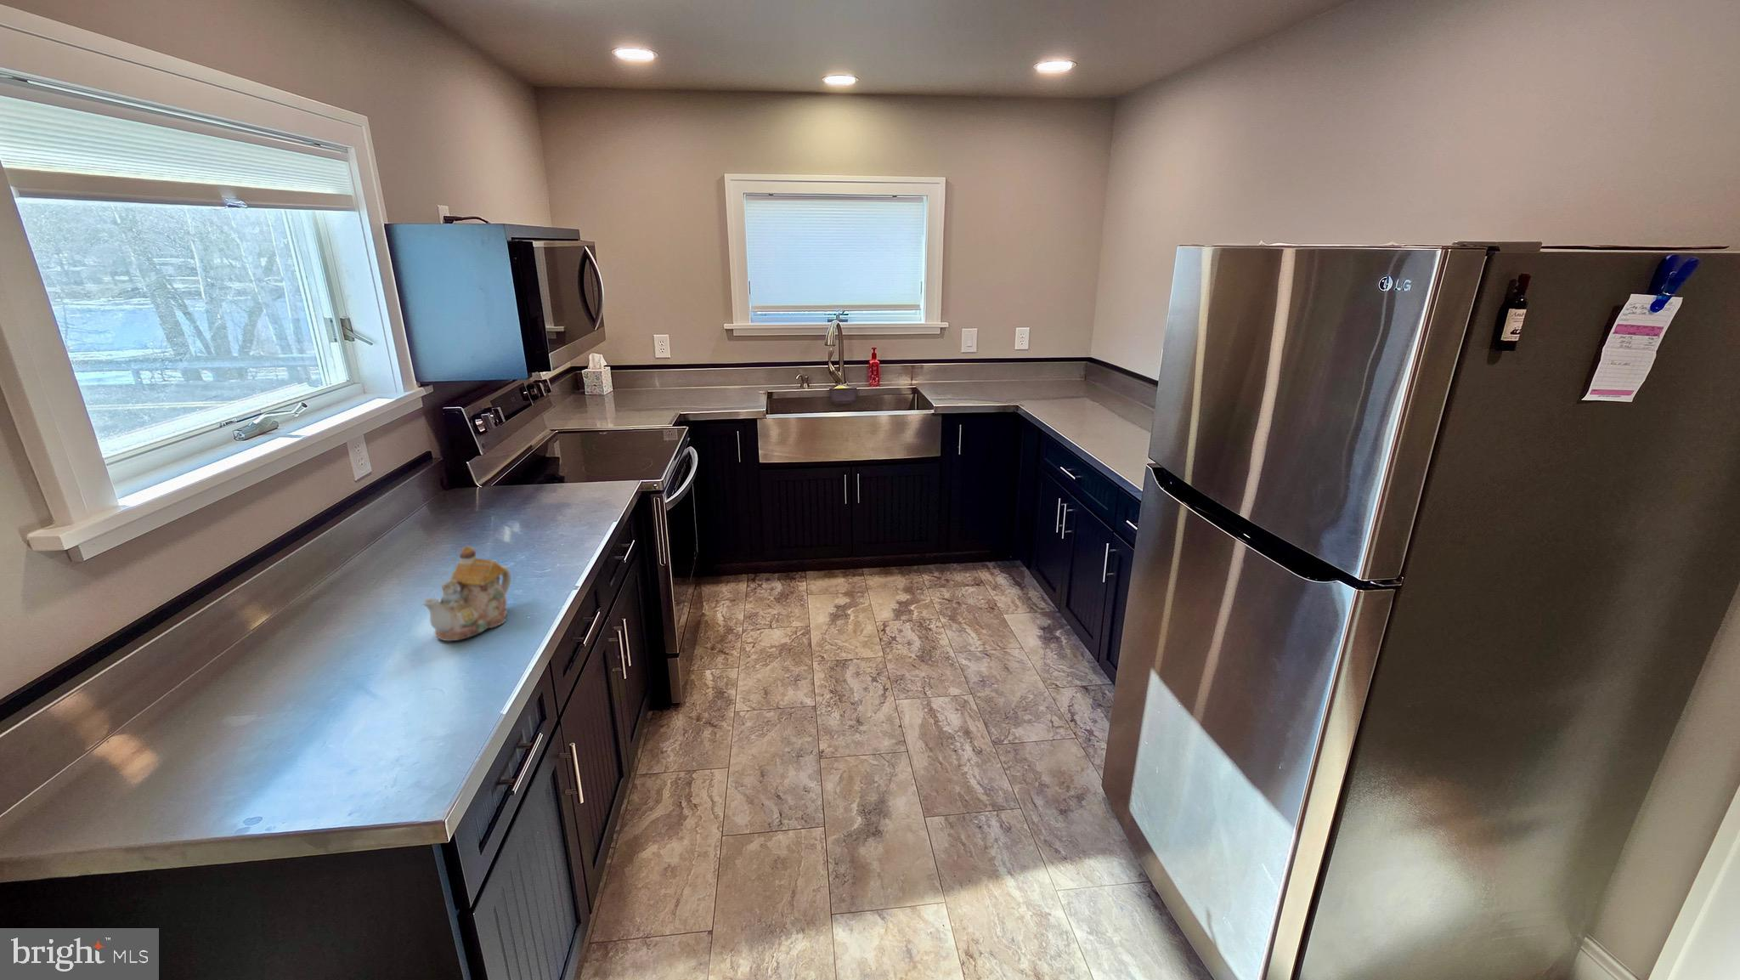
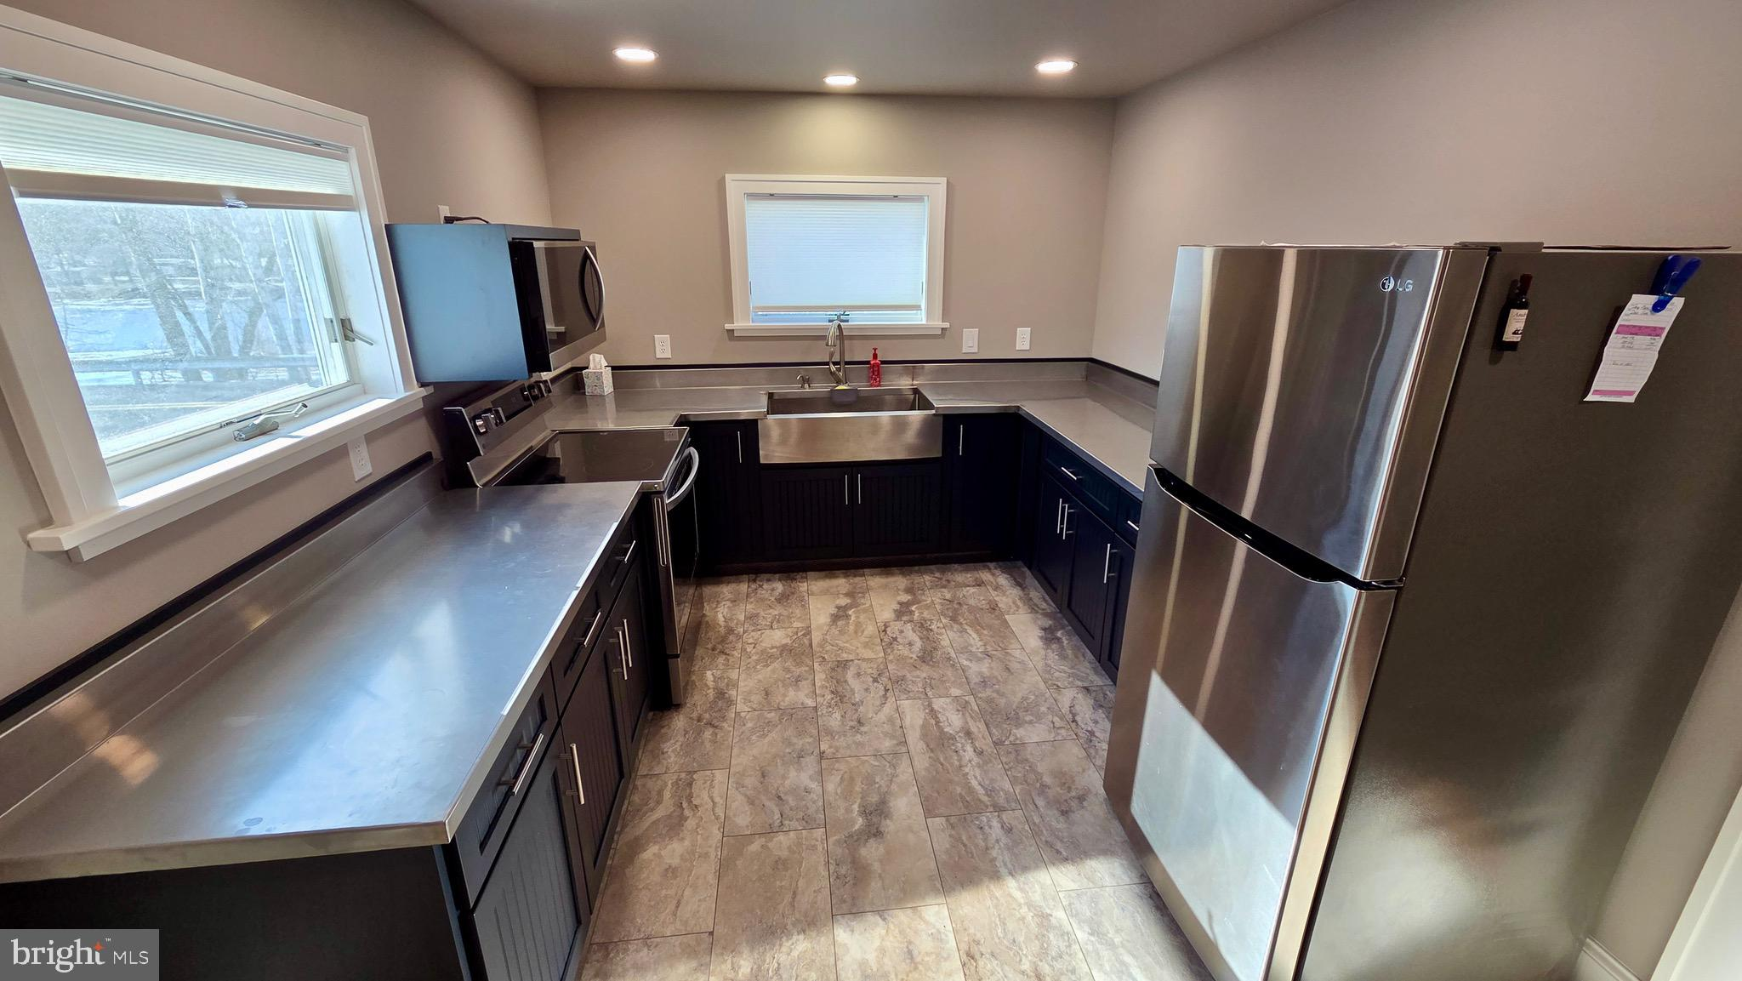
- teapot (470, 588)
